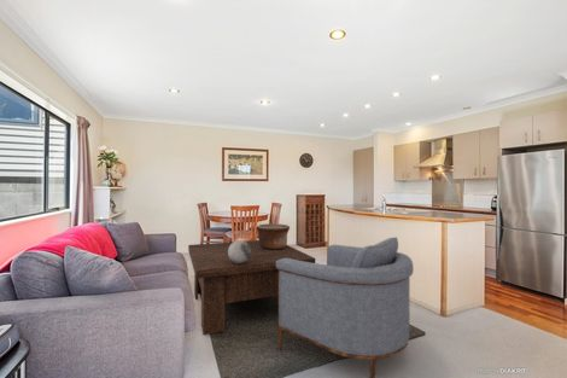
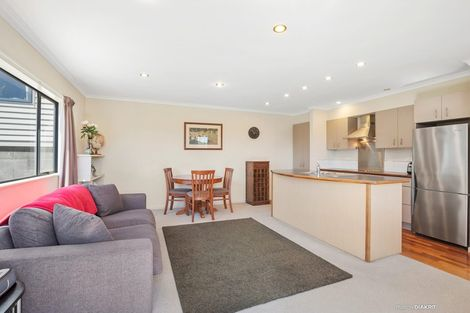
- ceramic pot (273, 235)
- coffee table (245, 277)
- decorative sphere (239, 251)
- armchair (351, 292)
